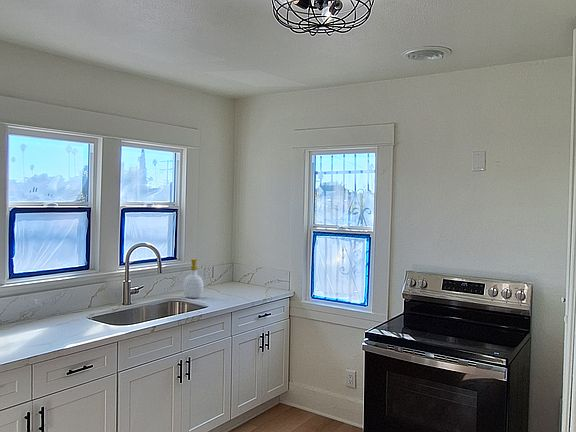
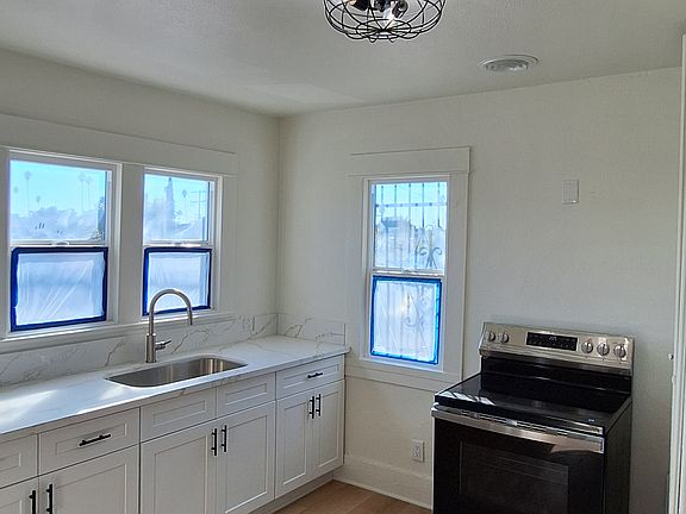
- soap bottle (193, 278)
